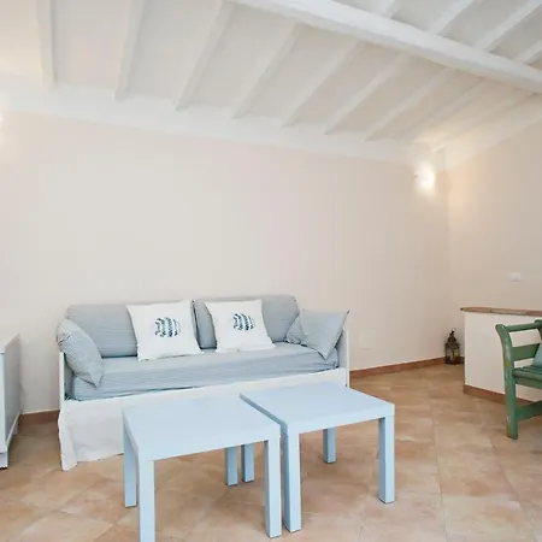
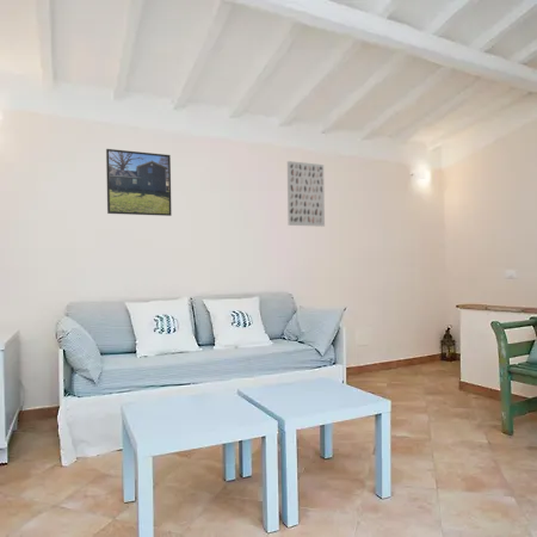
+ wall art (305, 195)
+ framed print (140, 183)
